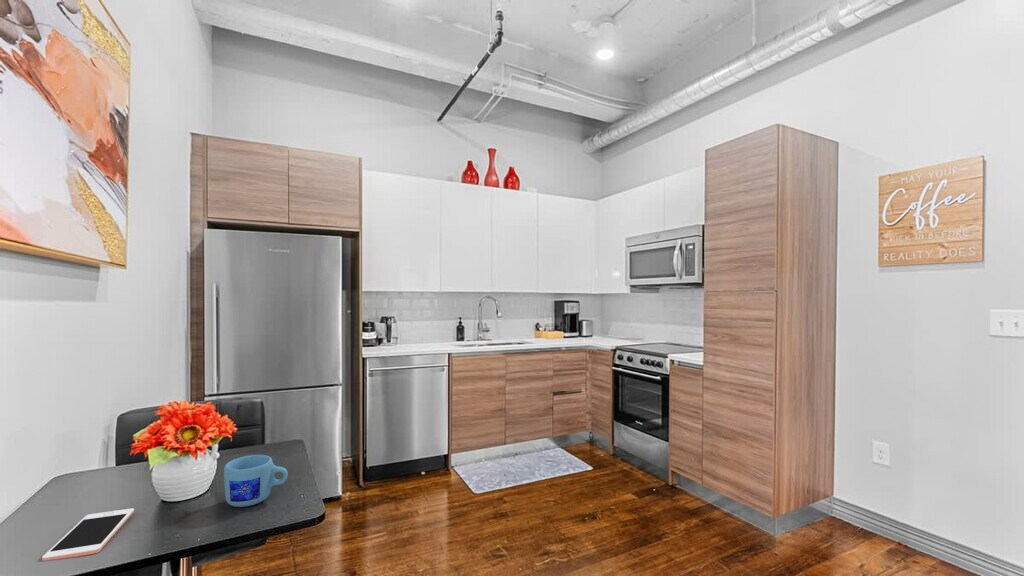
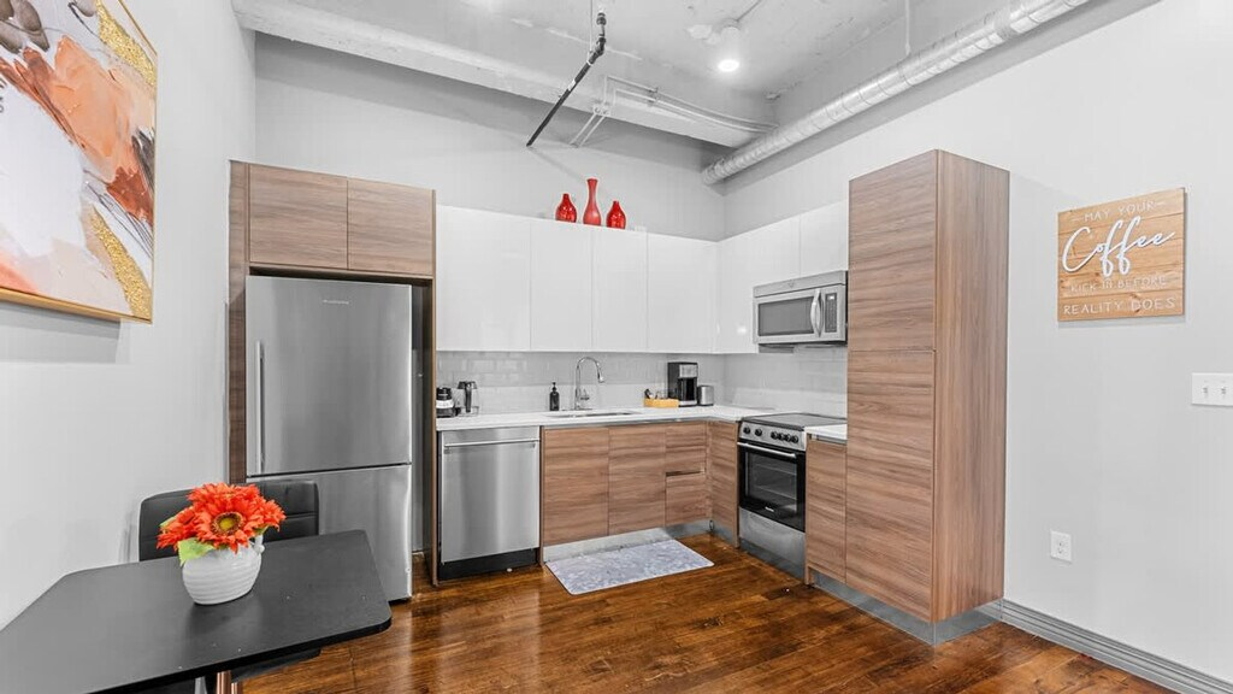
- mug (256, 480)
- cell phone (92, 532)
